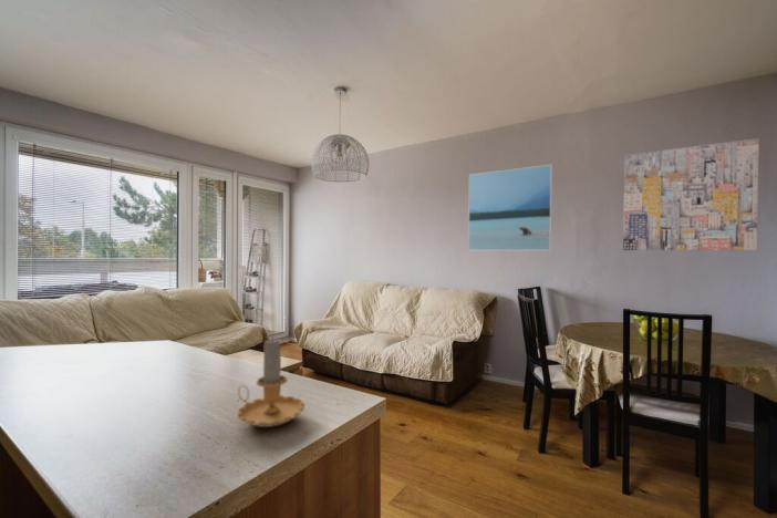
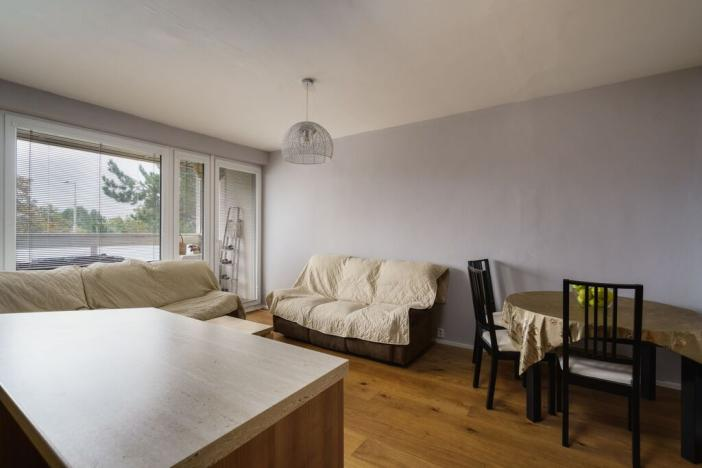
- wall art (685, 198)
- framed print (507, 209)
- candle (266, 376)
